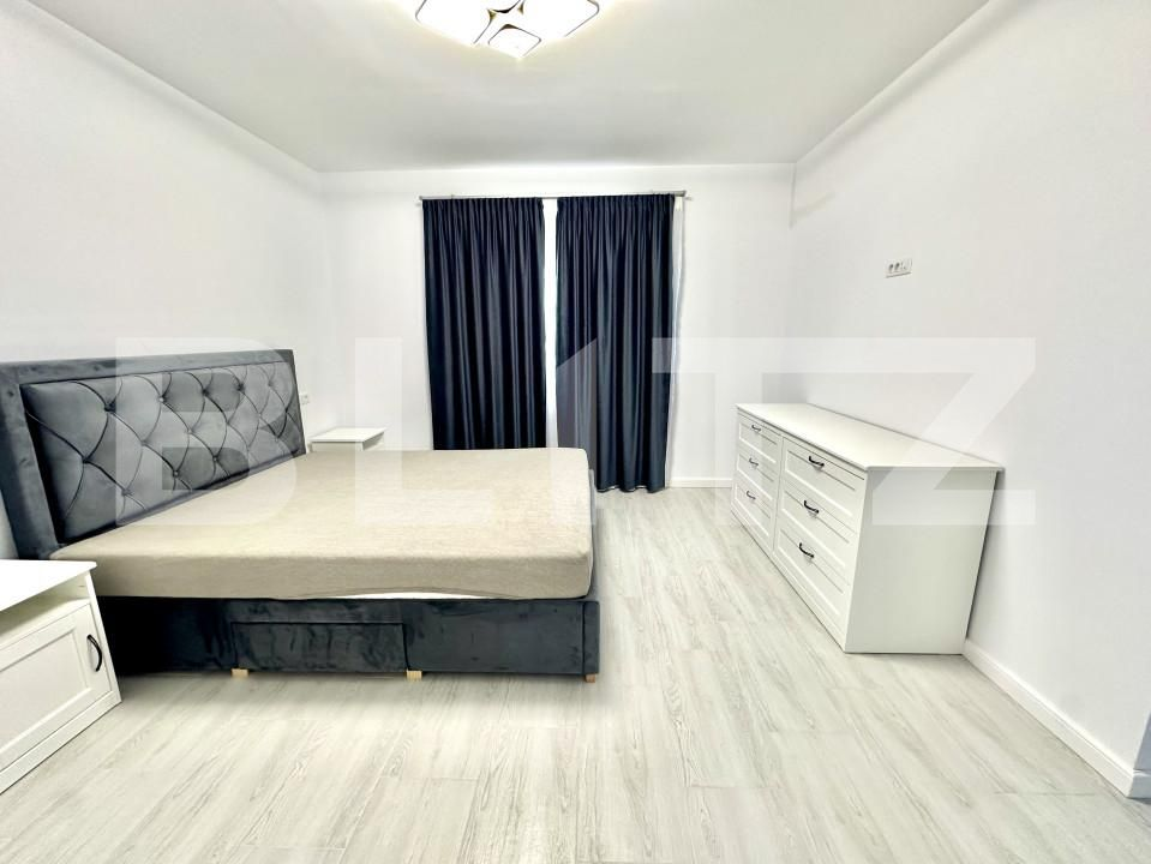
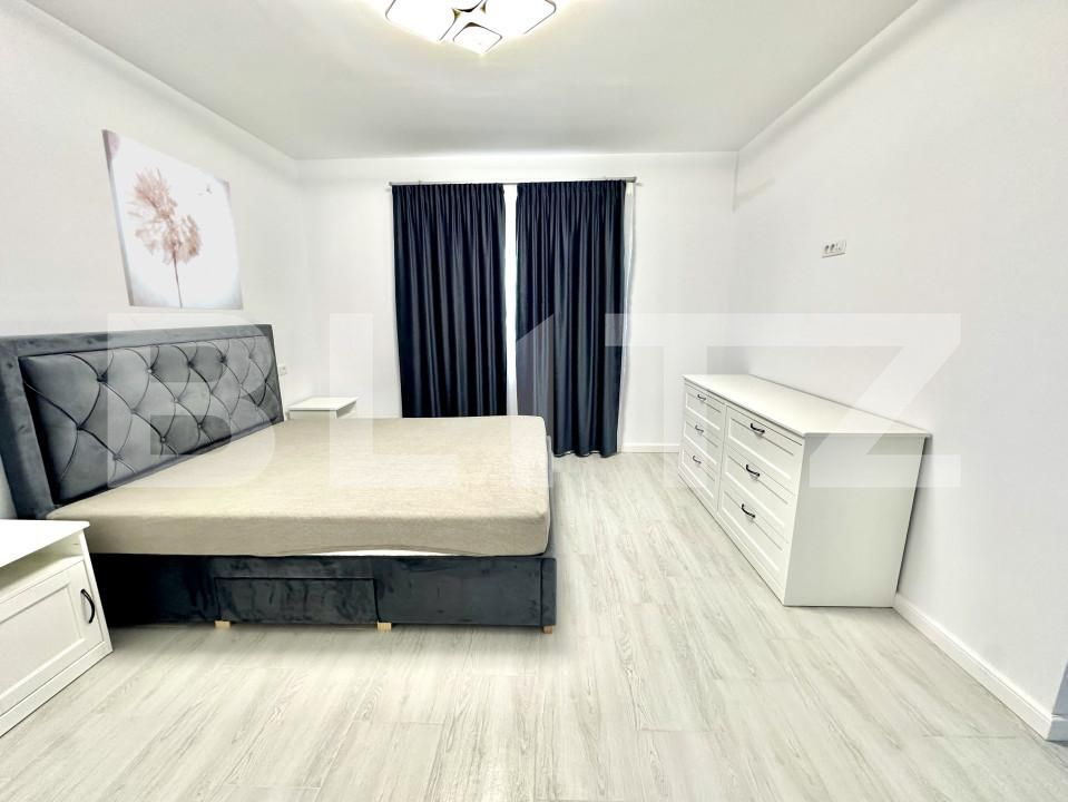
+ wall art (185, 236)
